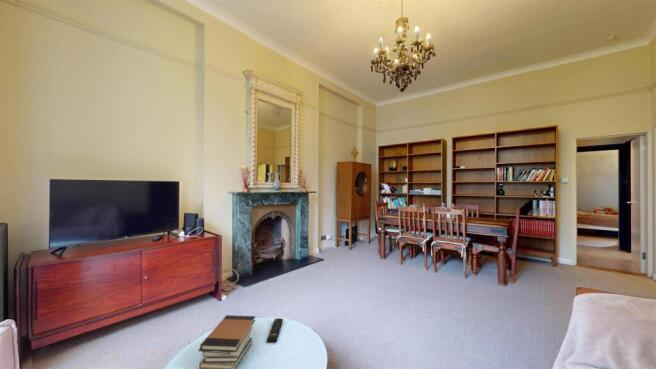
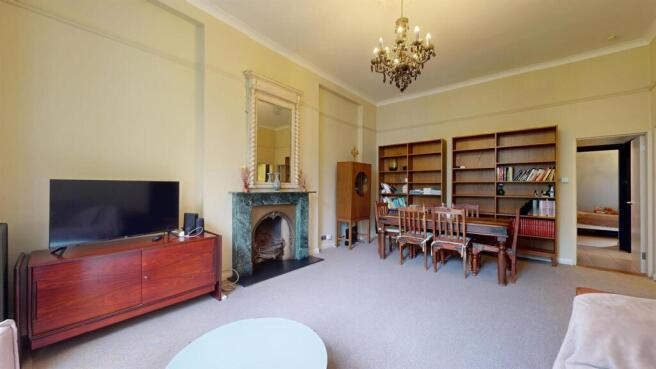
- remote control (275, 329)
- book stack (229, 342)
